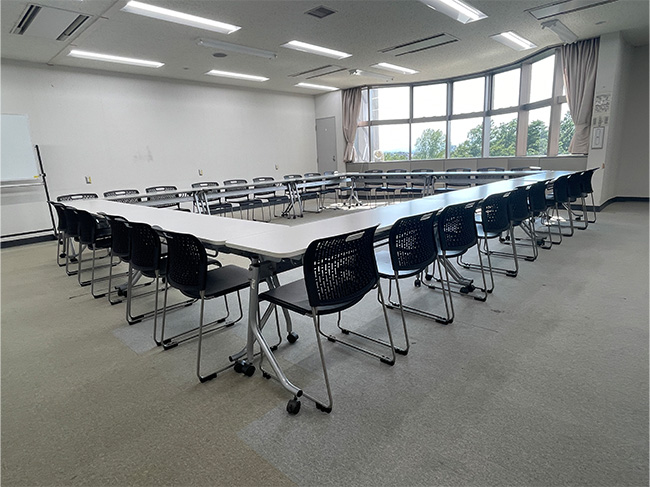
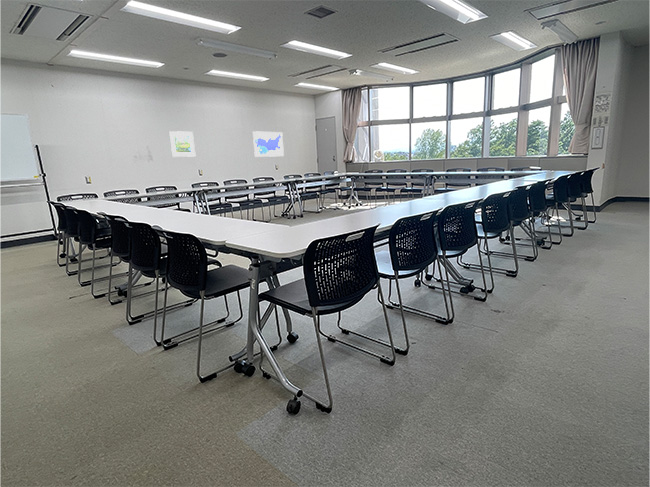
+ map (268, 144)
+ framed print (182, 144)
